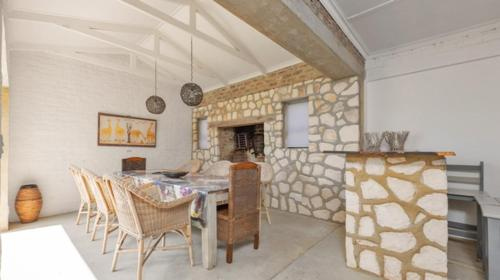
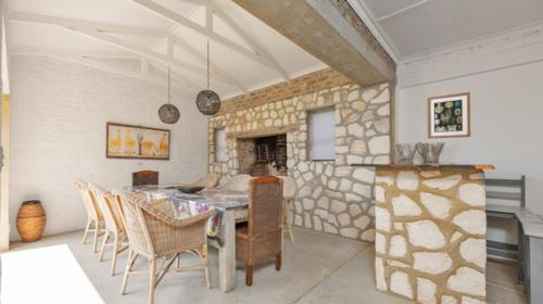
+ wall art (447, 116)
